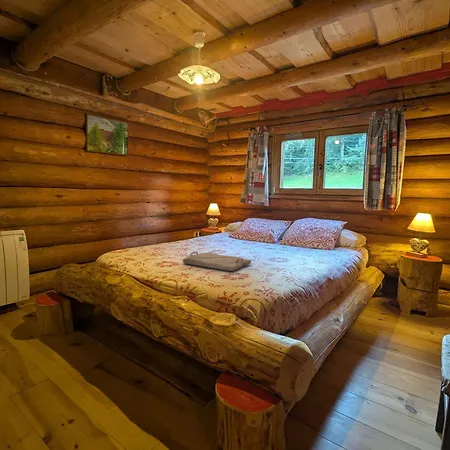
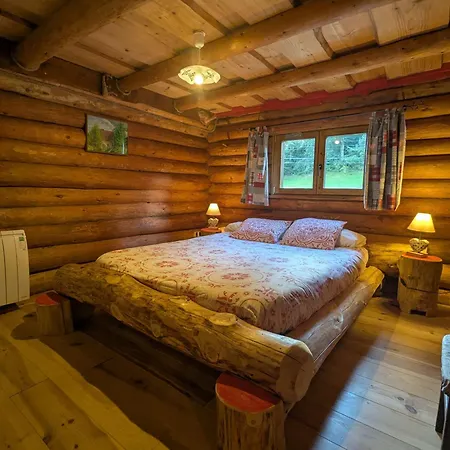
- serving tray (218, 259)
